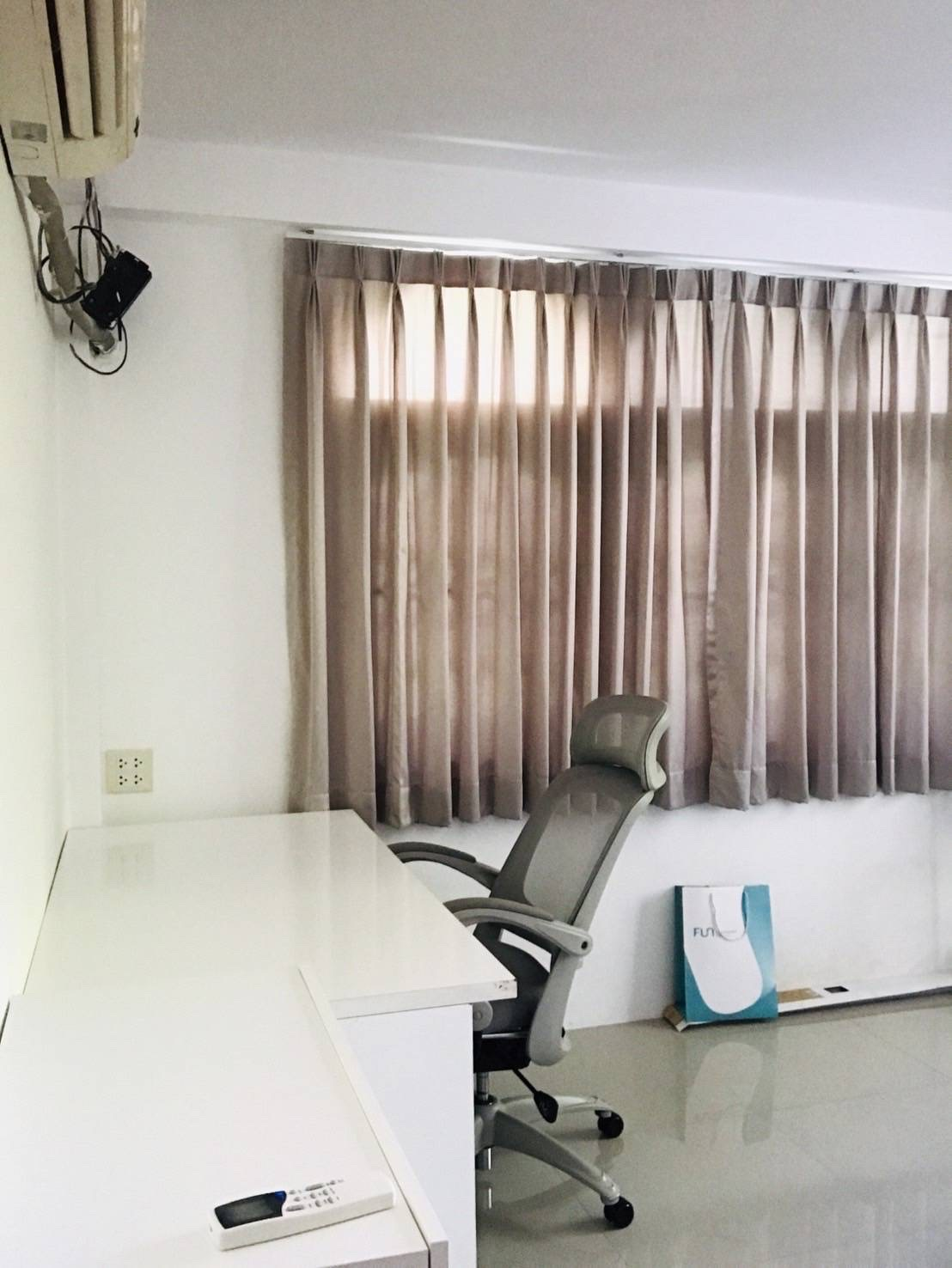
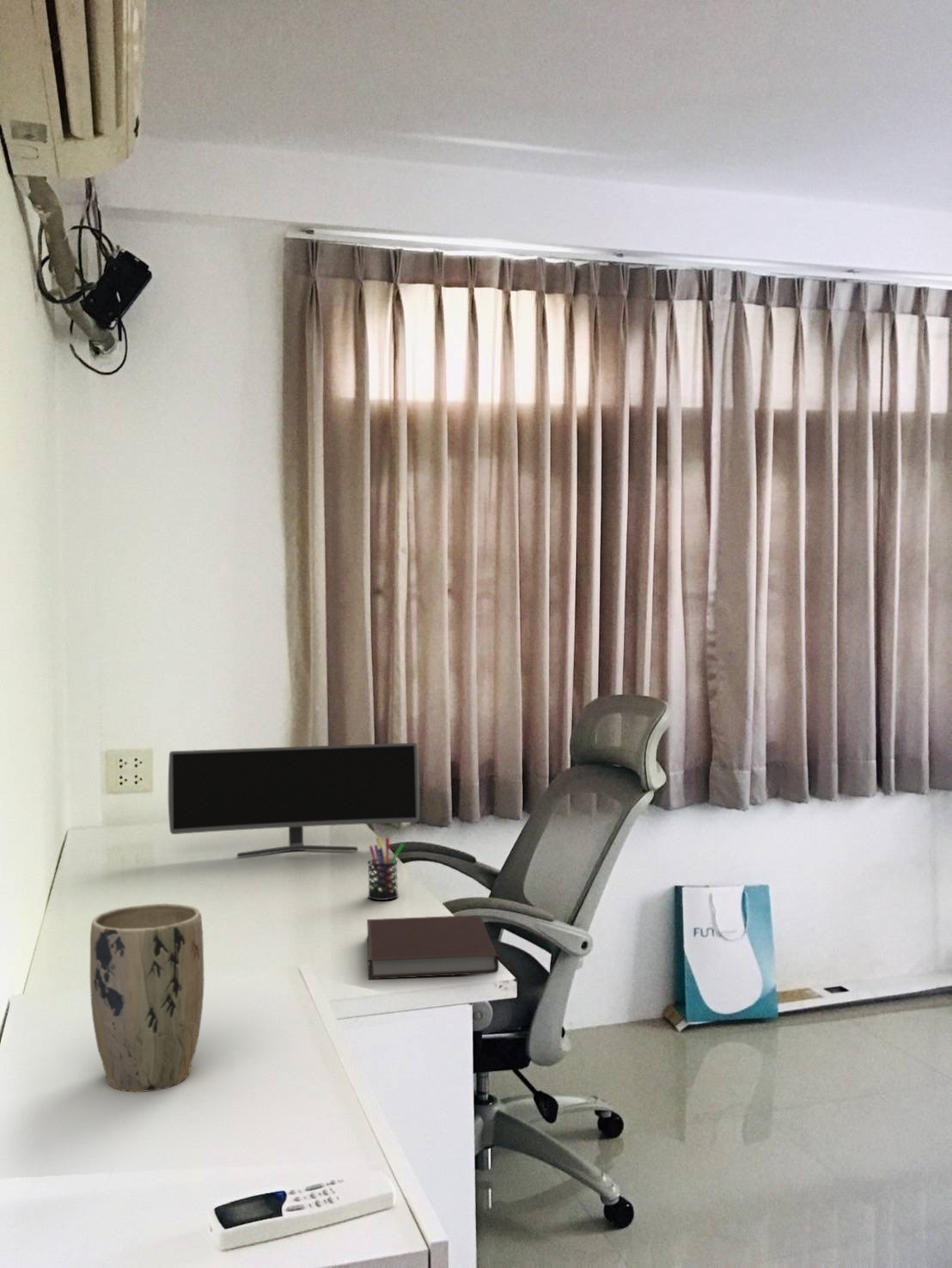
+ monitor (296, 797)
+ notebook (429, 944)
+ pen holder (386, 865)
+ plant pot (147, 997)
